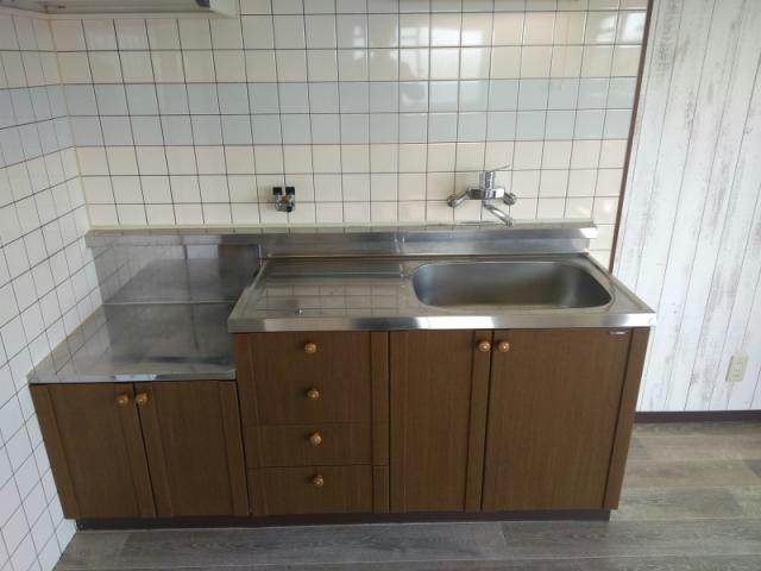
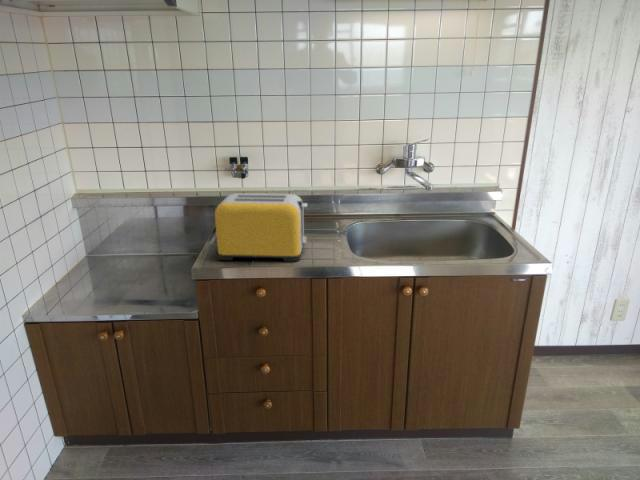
+ toaster (264, 225)
